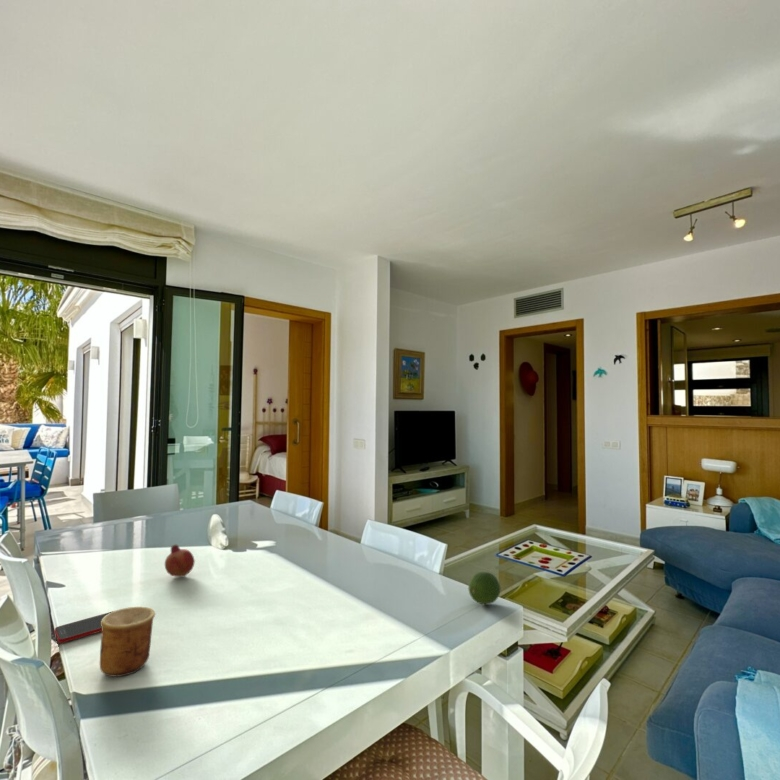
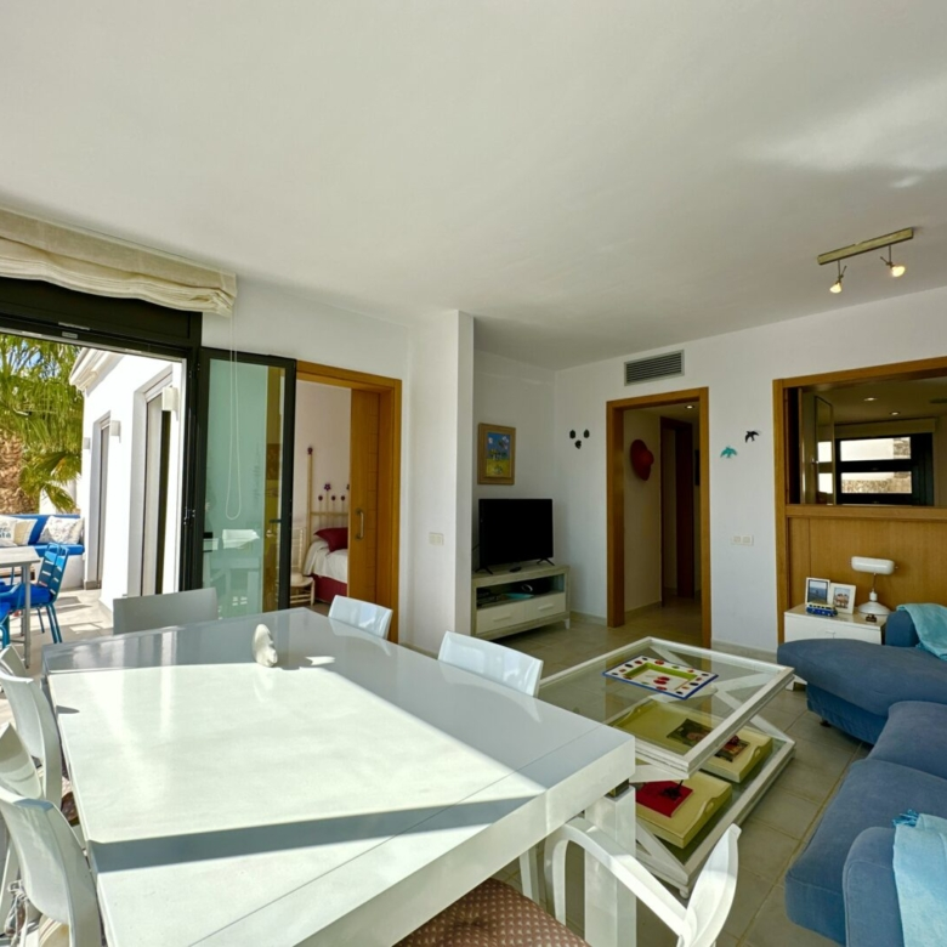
- fruit (484, 588)
- fruit (179, 560)
- cell phone (95, 624)
- cup (128, 640)
